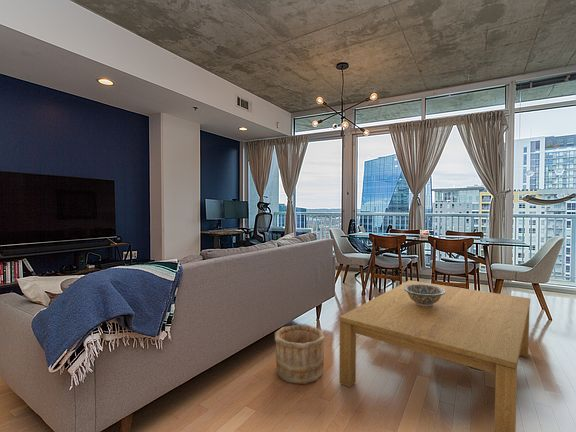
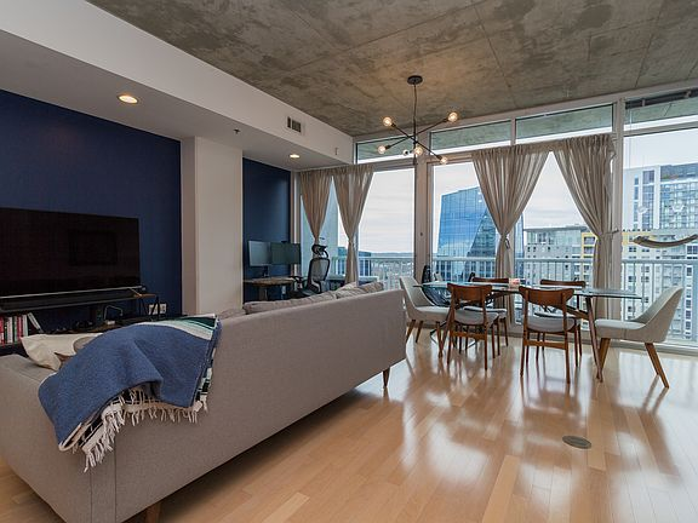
- decorative bowl (423, 296)
- coffee table (443, 337)
- wooden bucket (299, 352)
